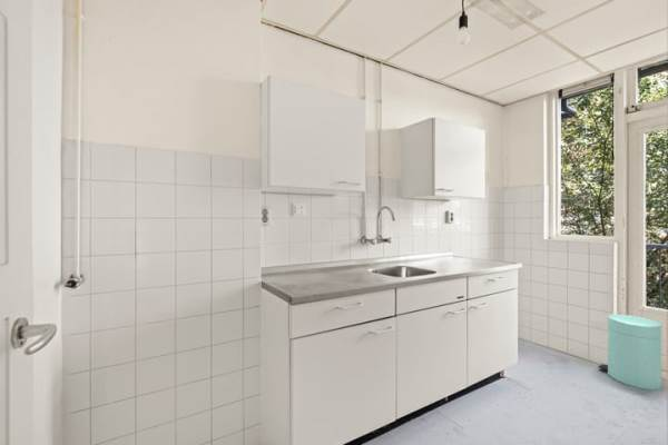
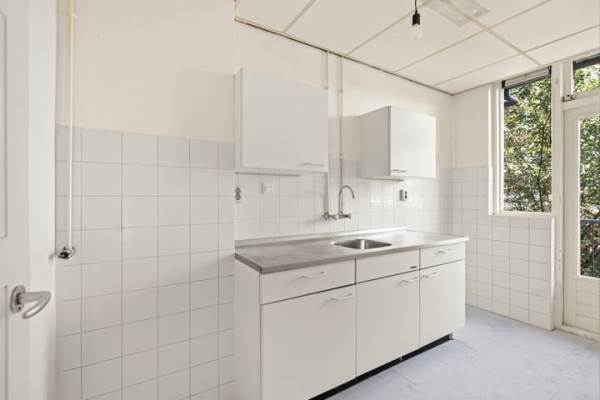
- trash can (628, 347)
